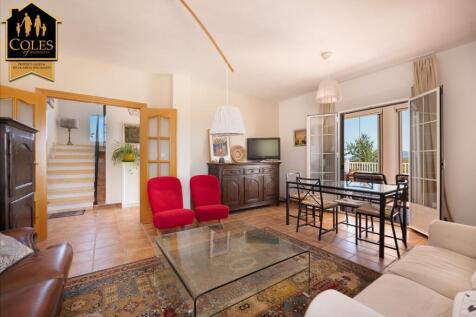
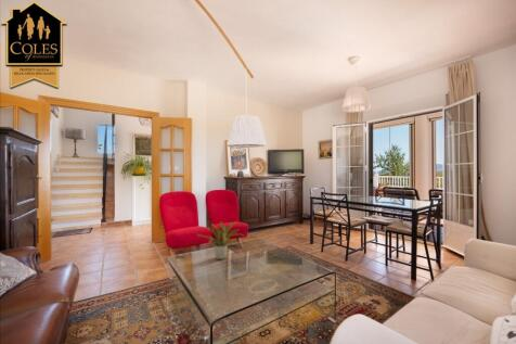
+ potted plant (222, 240)
